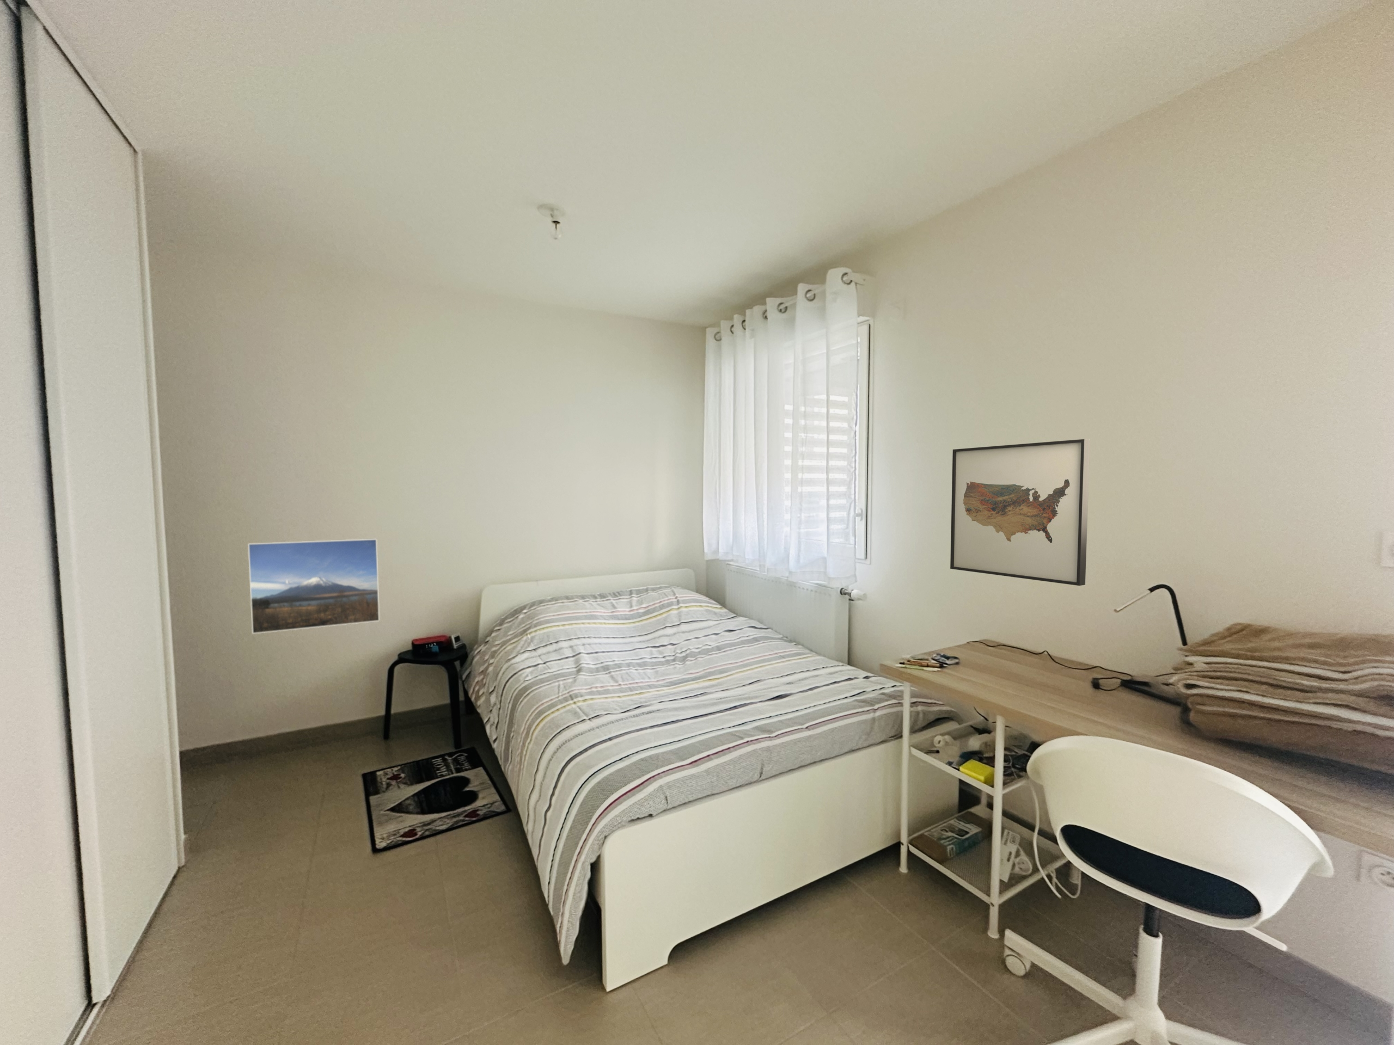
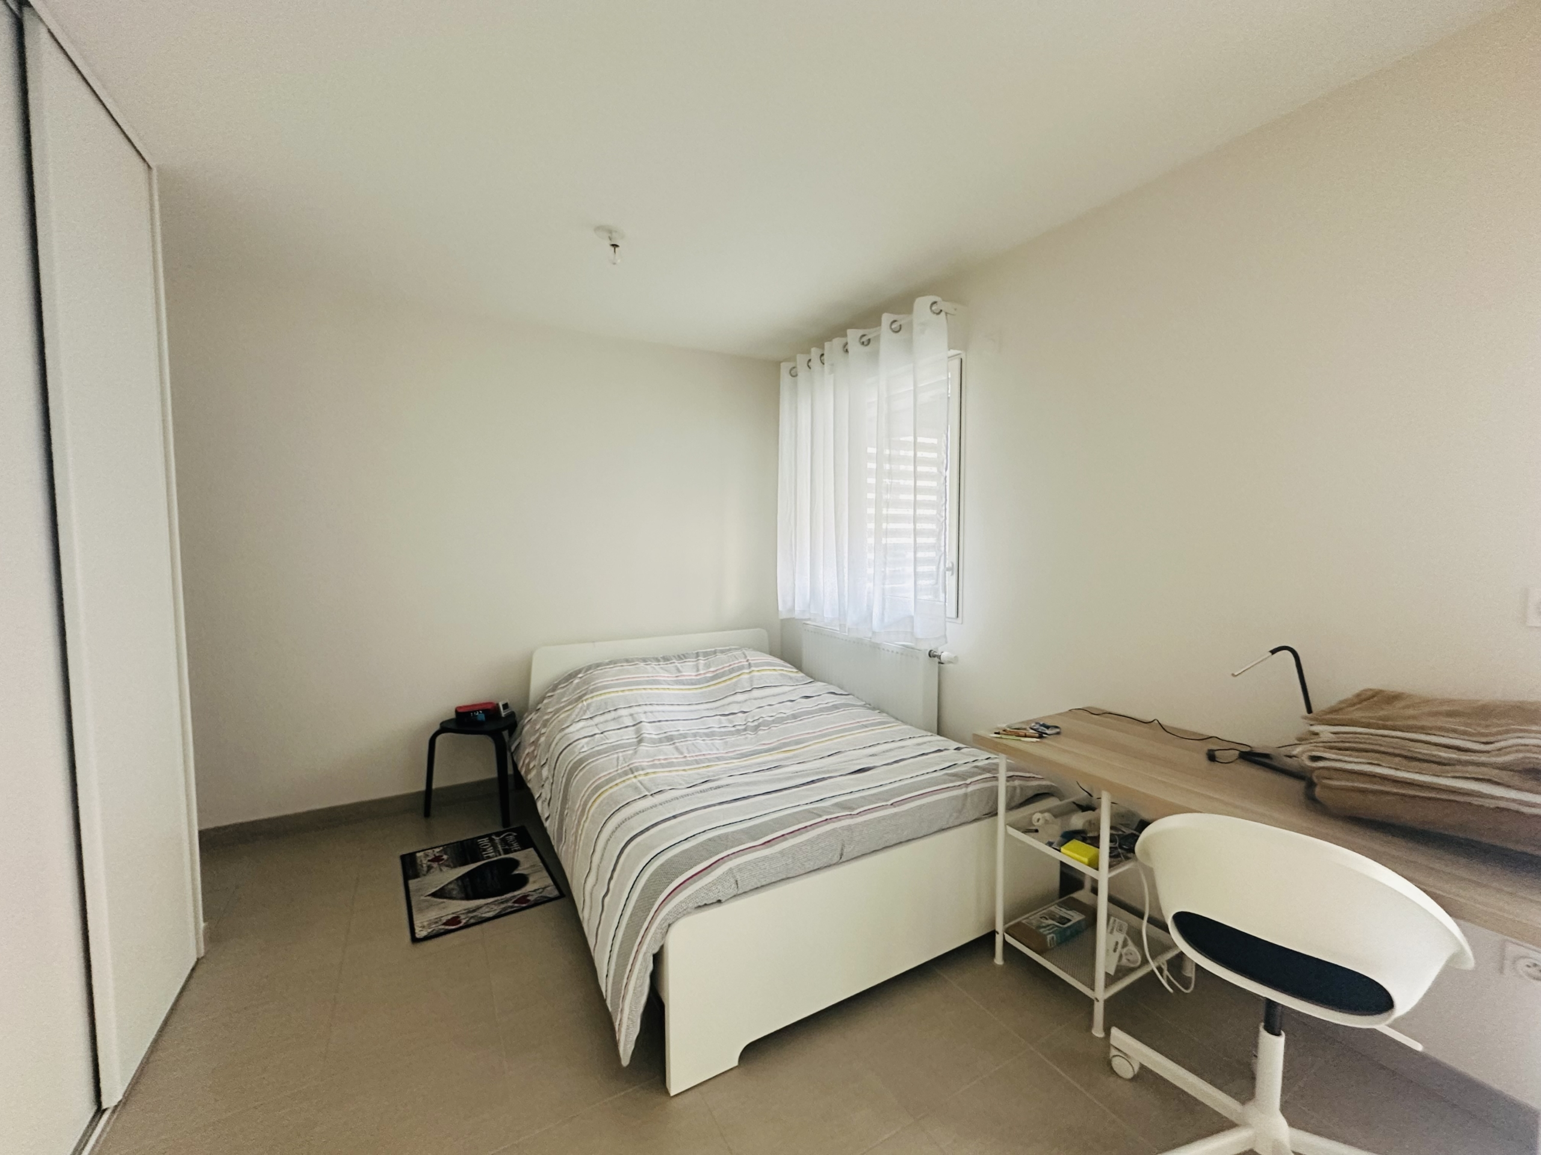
- wall art (1013, 510)
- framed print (317, 584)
